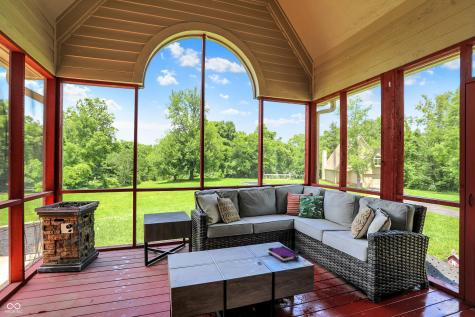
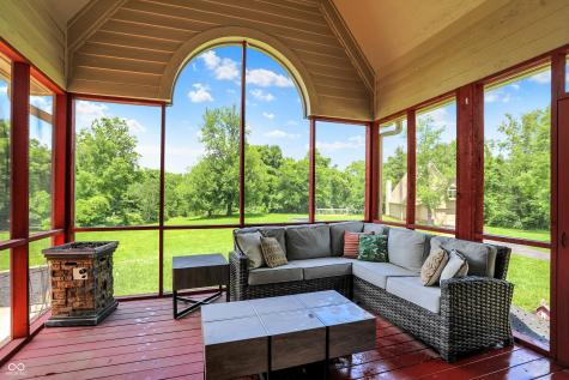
- board game (284, 254)
